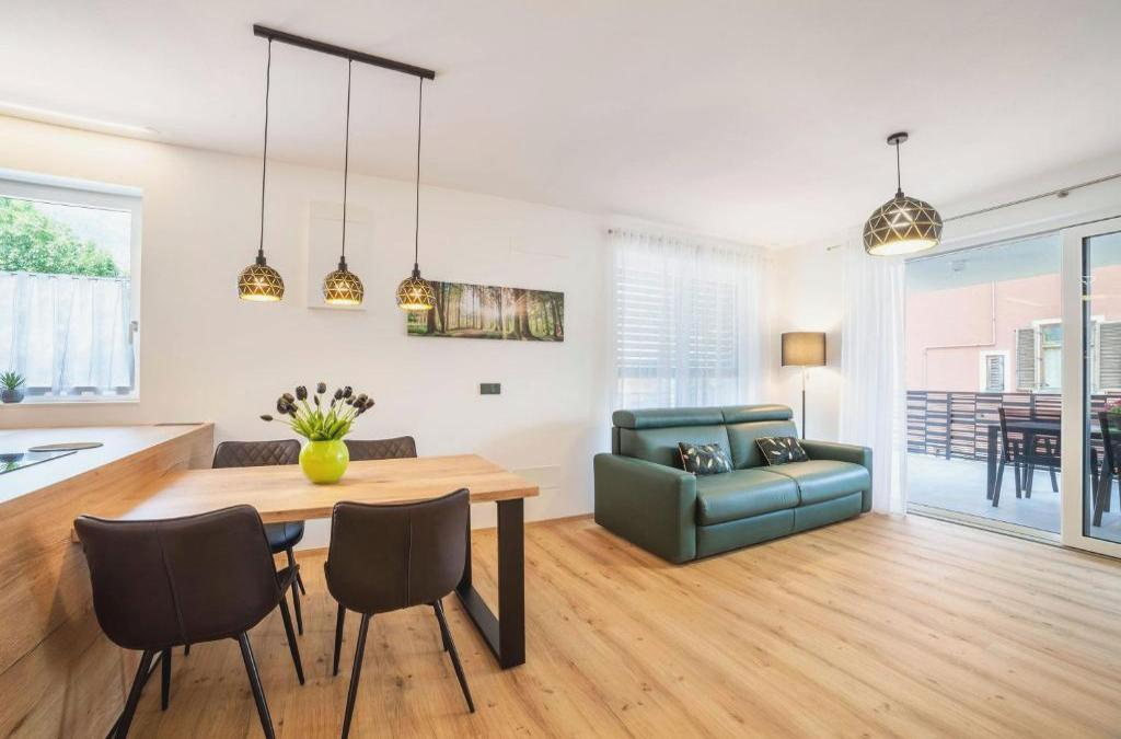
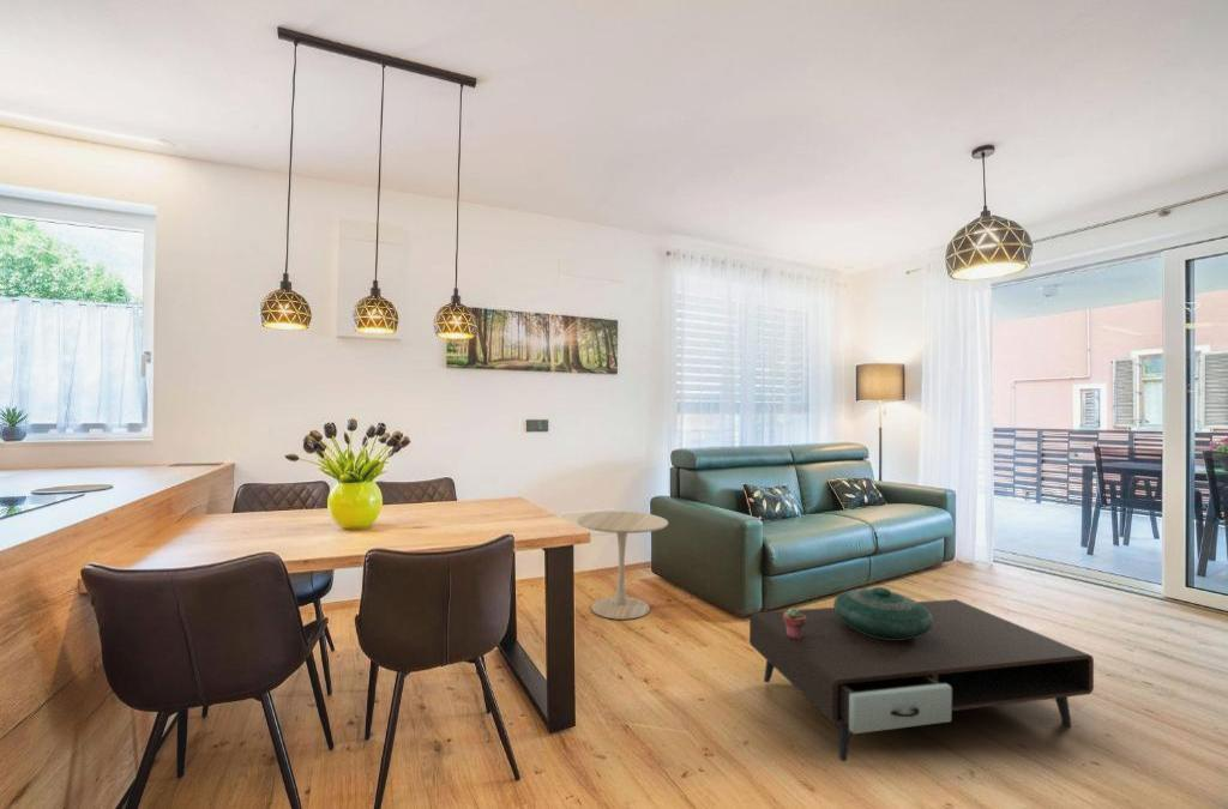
+ coffee table (917, 674)
+ decorative bowl (881, 608)
+ side table (621, 563)
+ potted succulent (794, 621)
